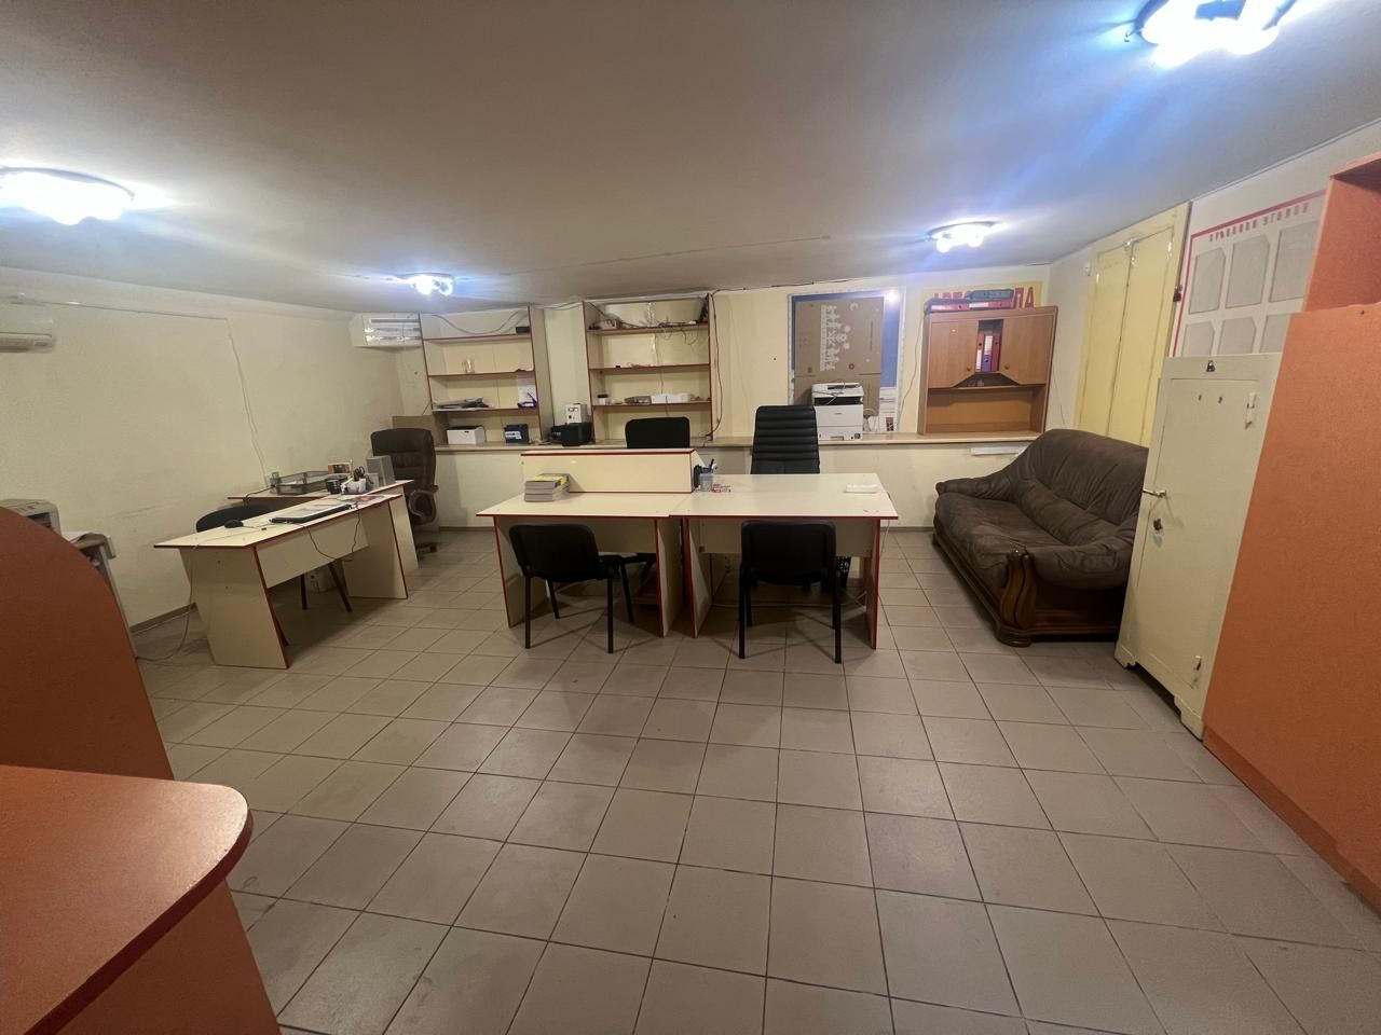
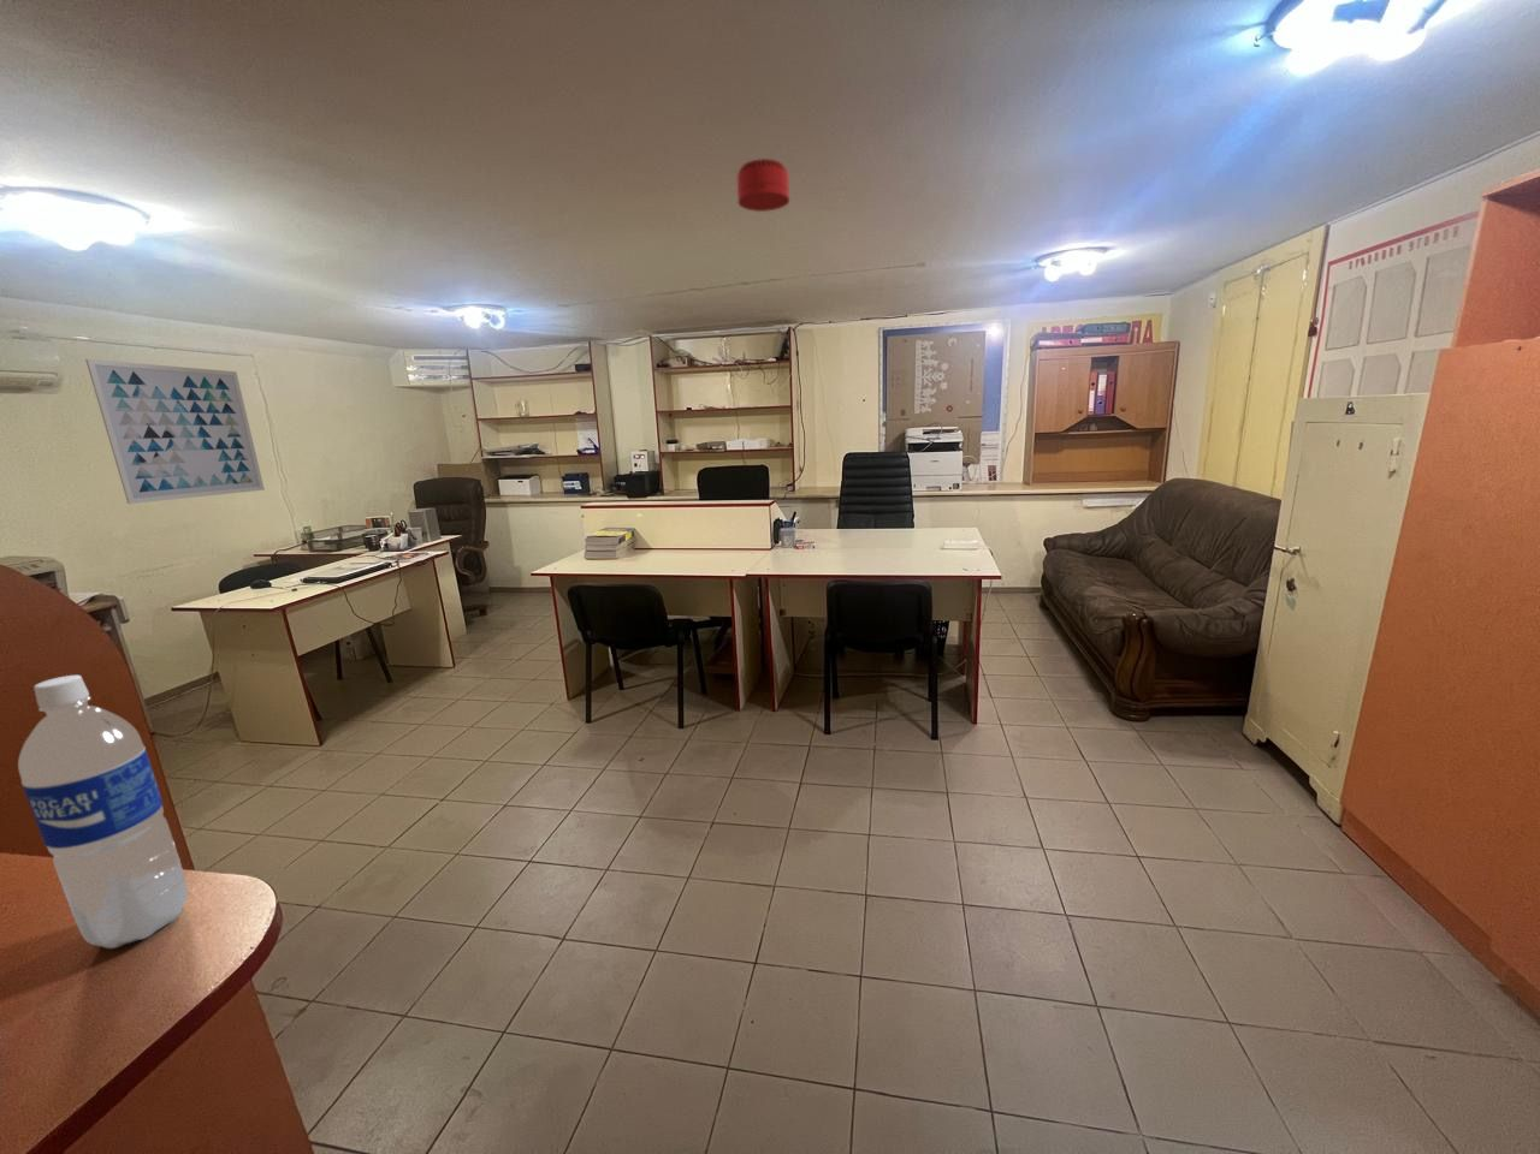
+ wall art (186, 433)
+ smoke detector (763, 184)
+ water bottle (101, 809)
